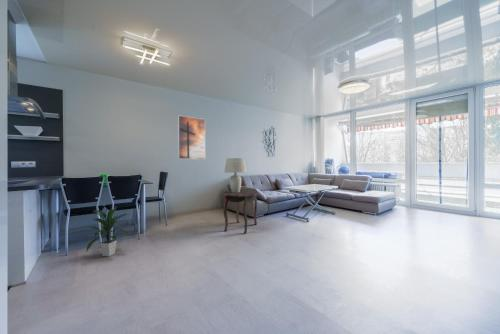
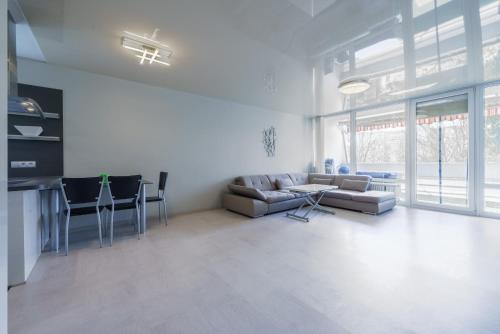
- lamp (235, 175)
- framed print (192, 138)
- side table (243, 209)
- indoor plant (106, 230)
